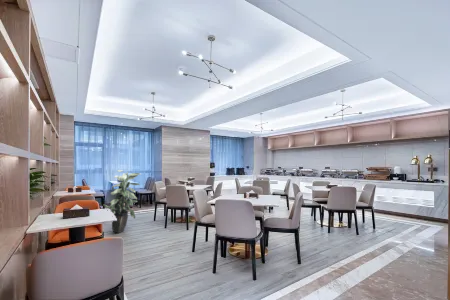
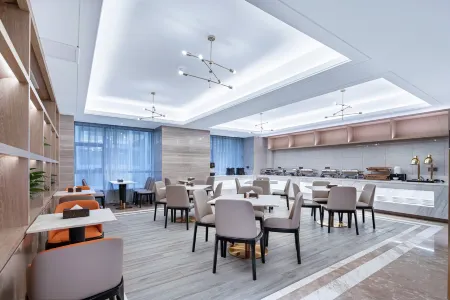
- indoor plant (122, 200)
